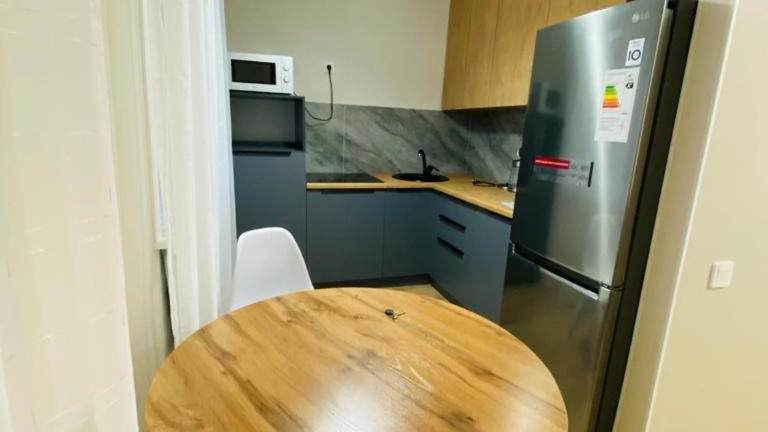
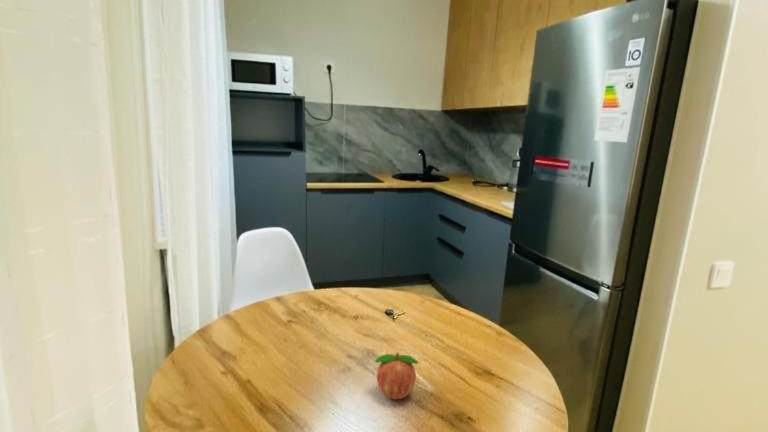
+ fruit (395, 373)
